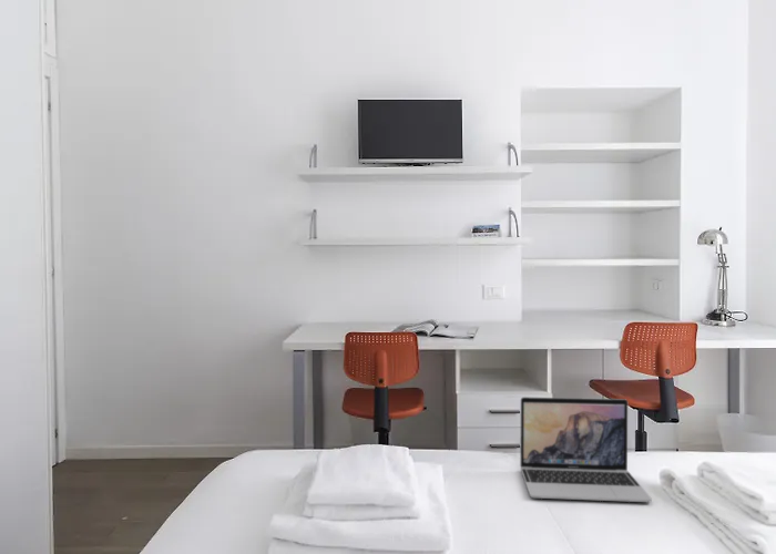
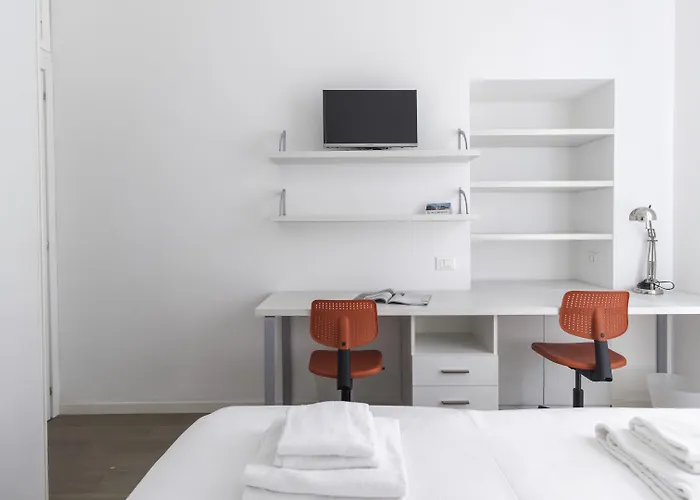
- laptop (581, 447)
